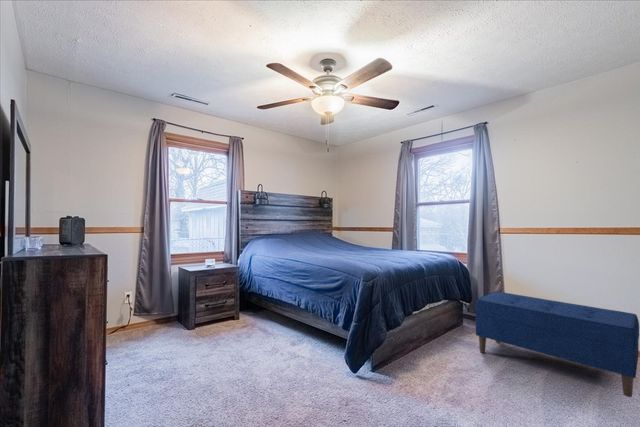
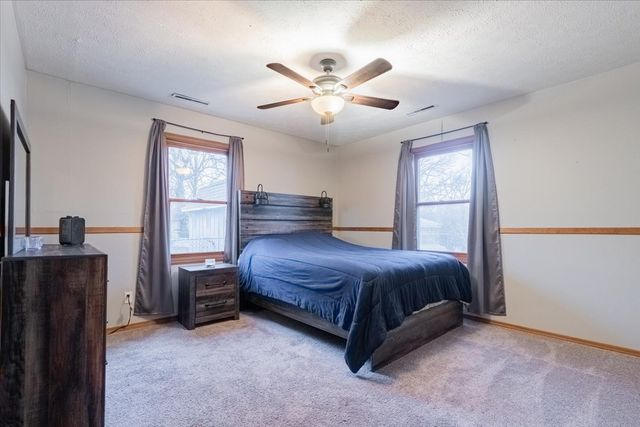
- bench (550, 334)
